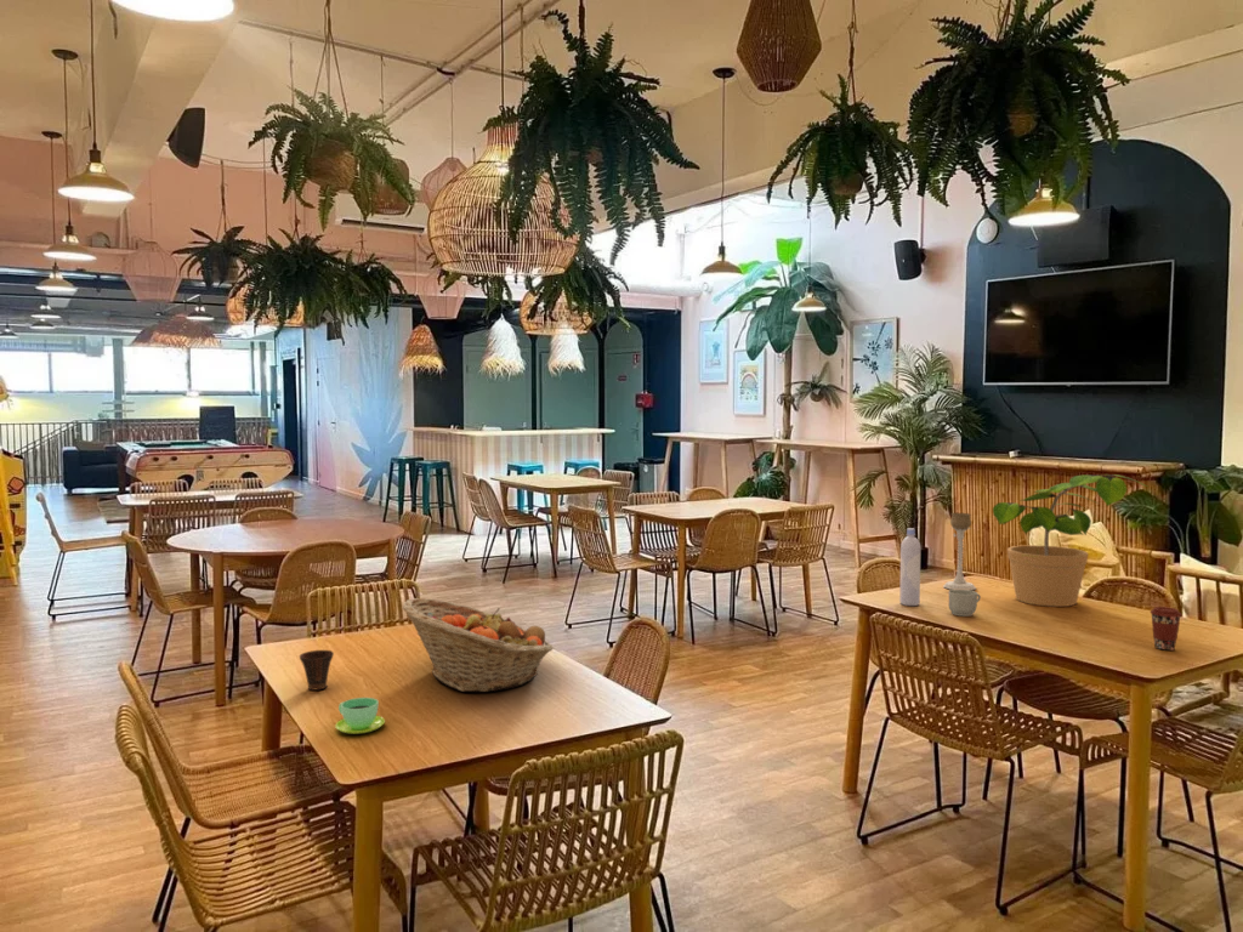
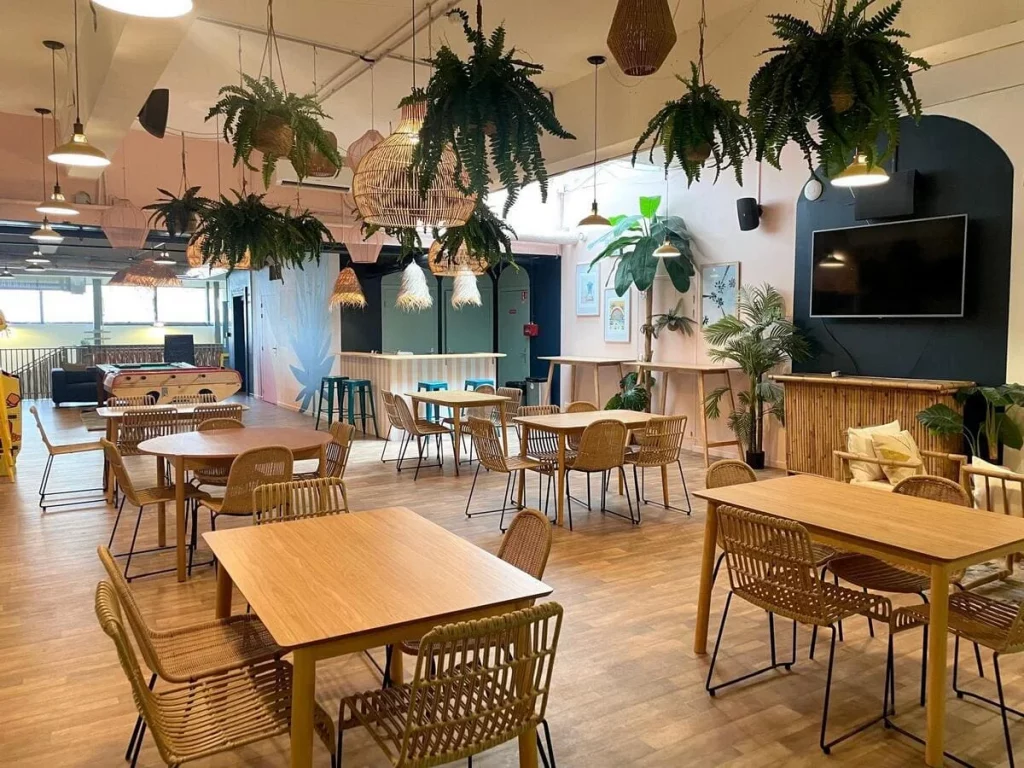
- cup (359, 715)
- candle holder (960, 550)
- mug (965, 602)
- cup (317, 670)
- fruit basket (477, 637)
- coffee cup (1165, 629)
- bottle (909, 566)
- potted plant (1057, 546)
